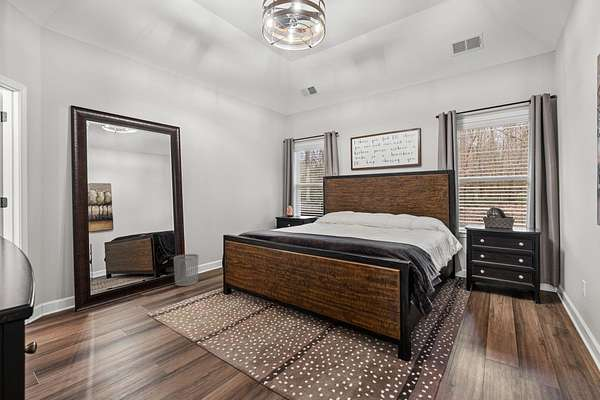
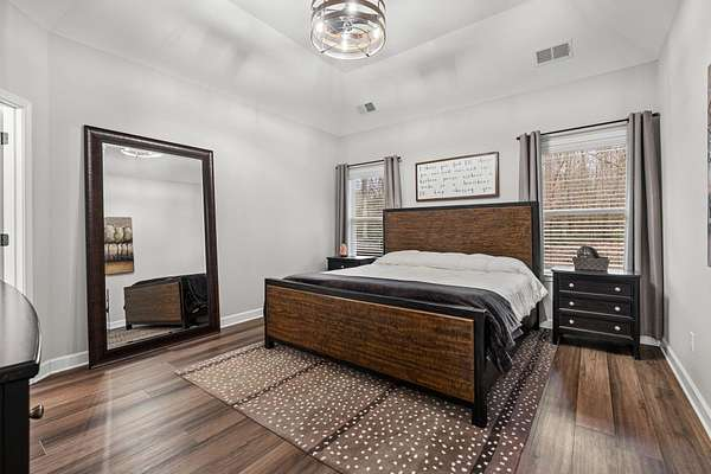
- waste bin (186, 270)
